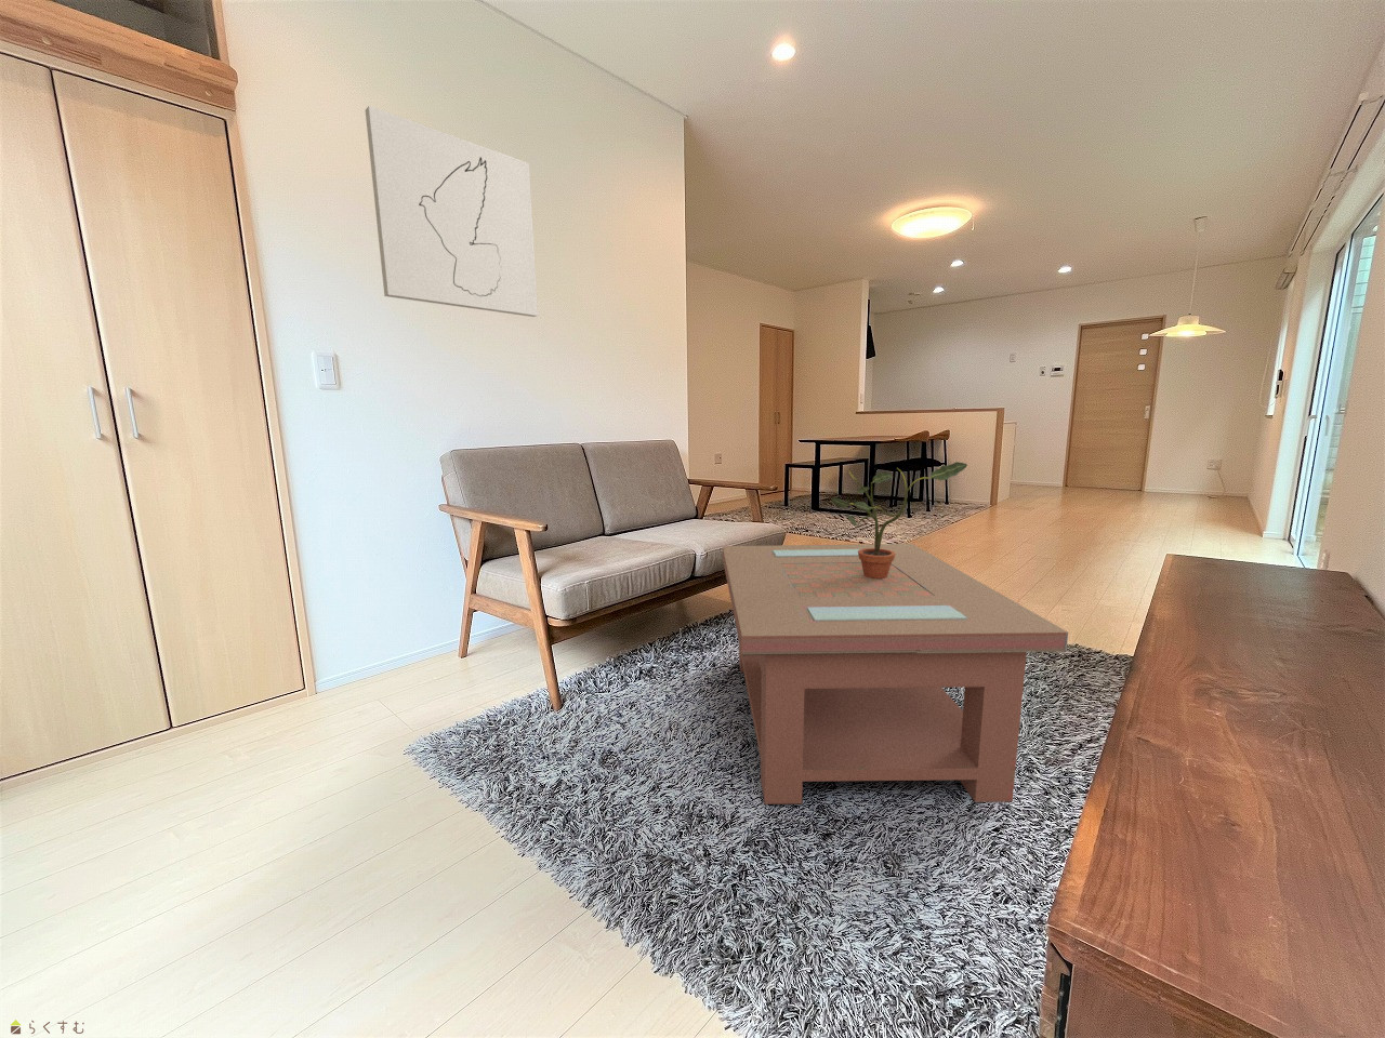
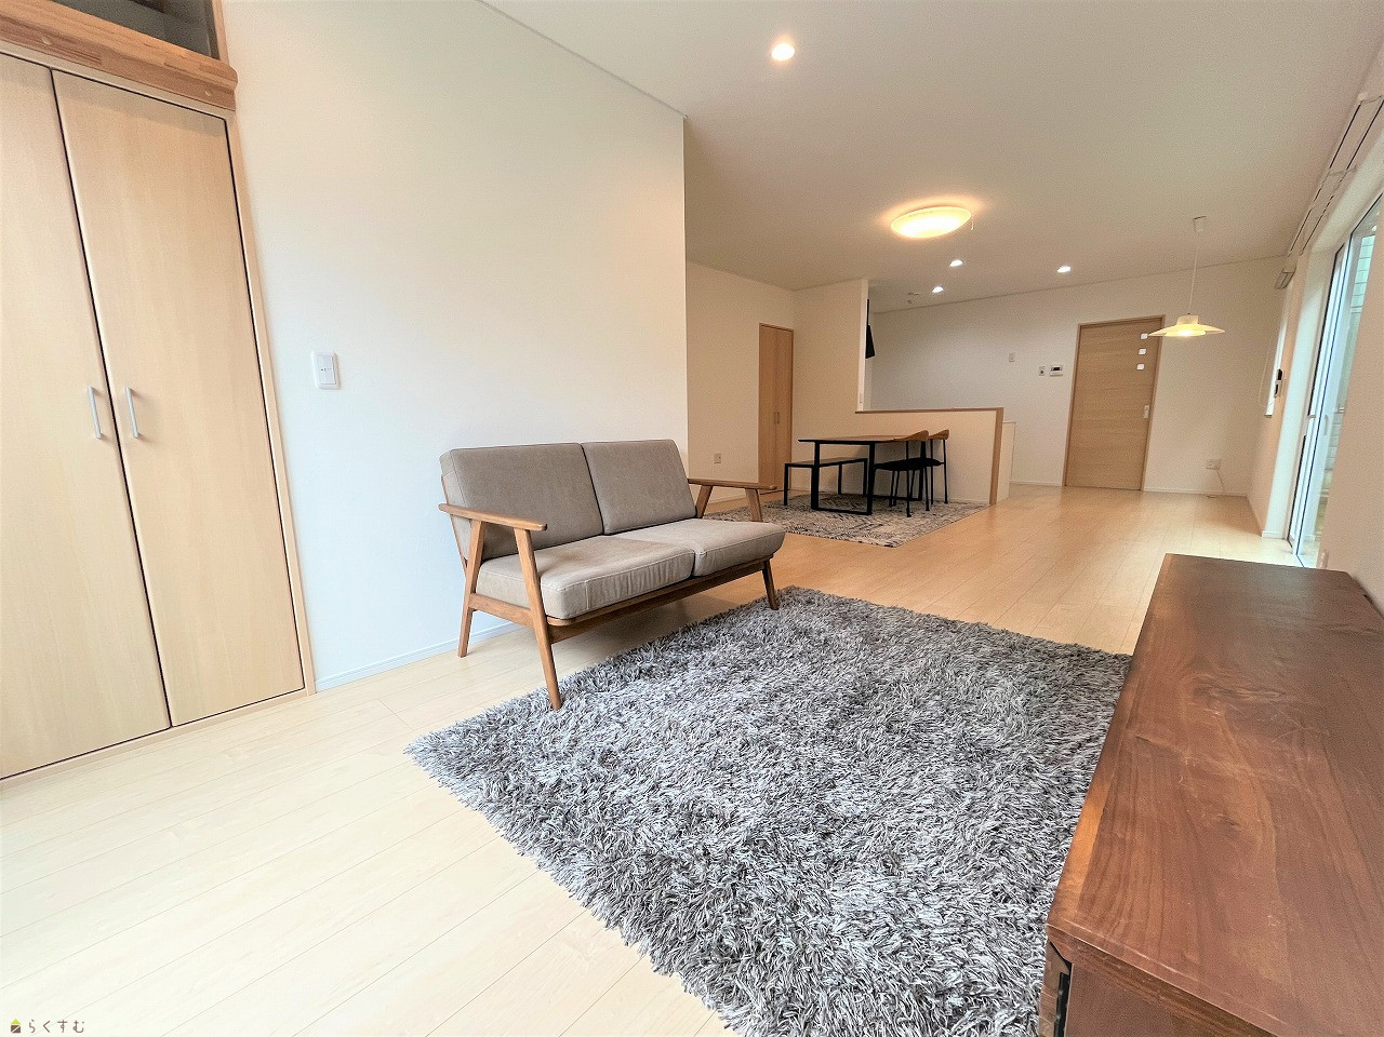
- wall art (461, 225)
- coffee table (846, 648)
- potted plant (889, 520)
